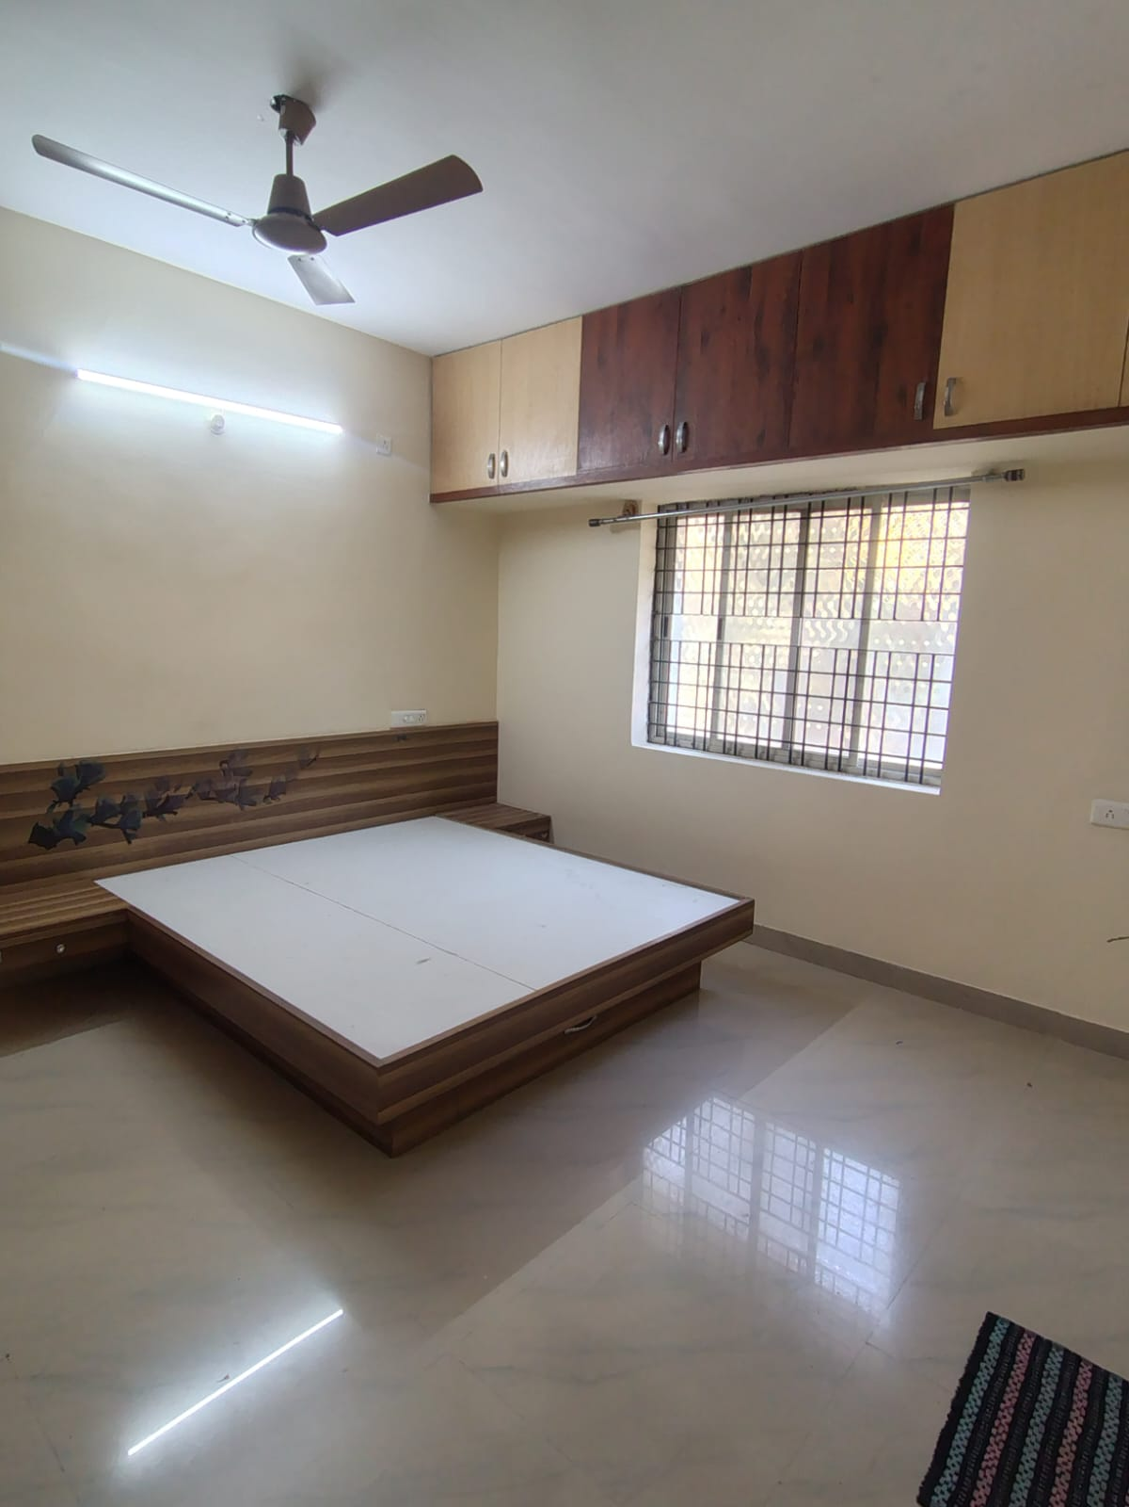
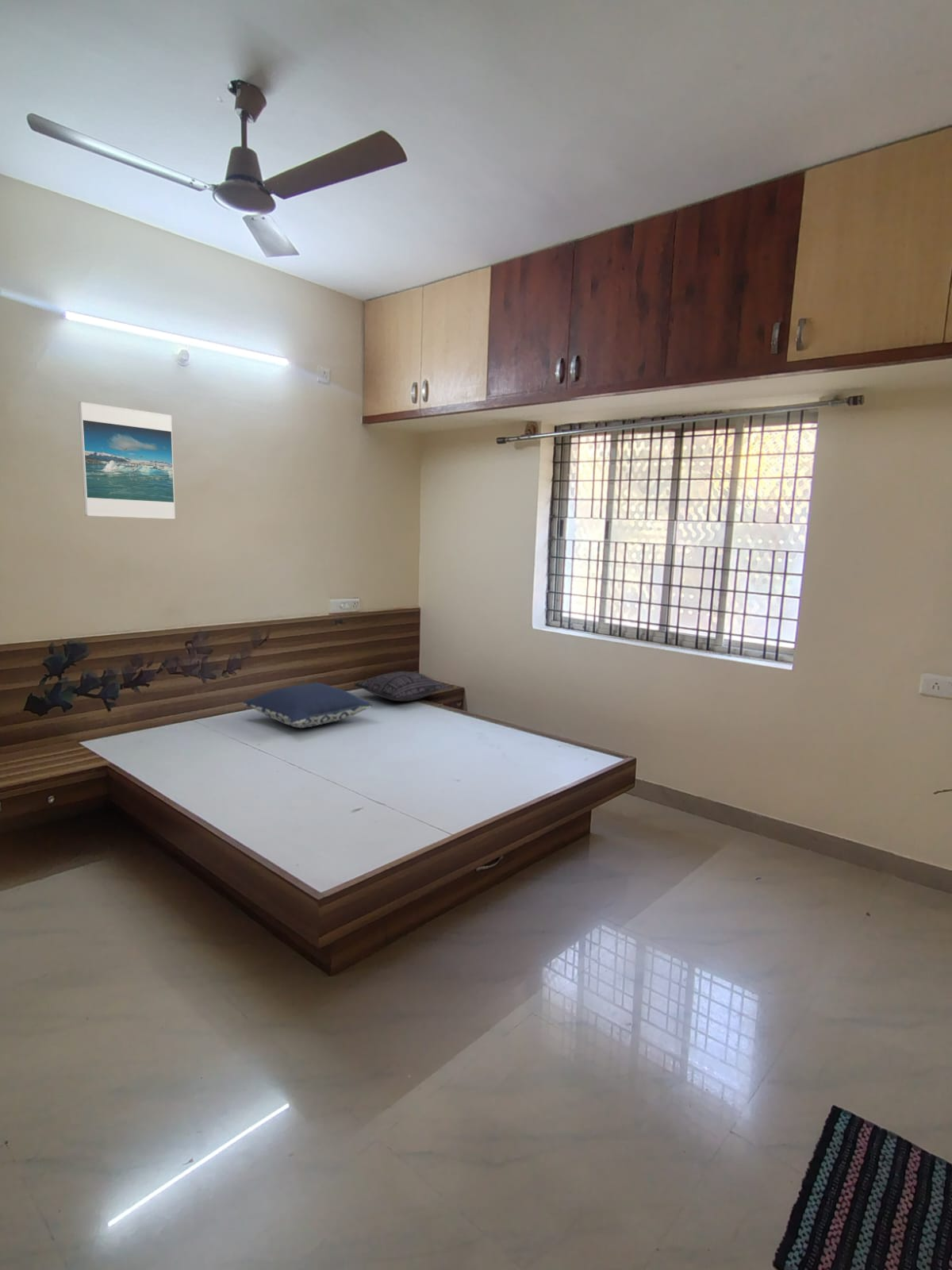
+ pillow (401, 685)
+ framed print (129, 464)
+ pillow (308, 704)
